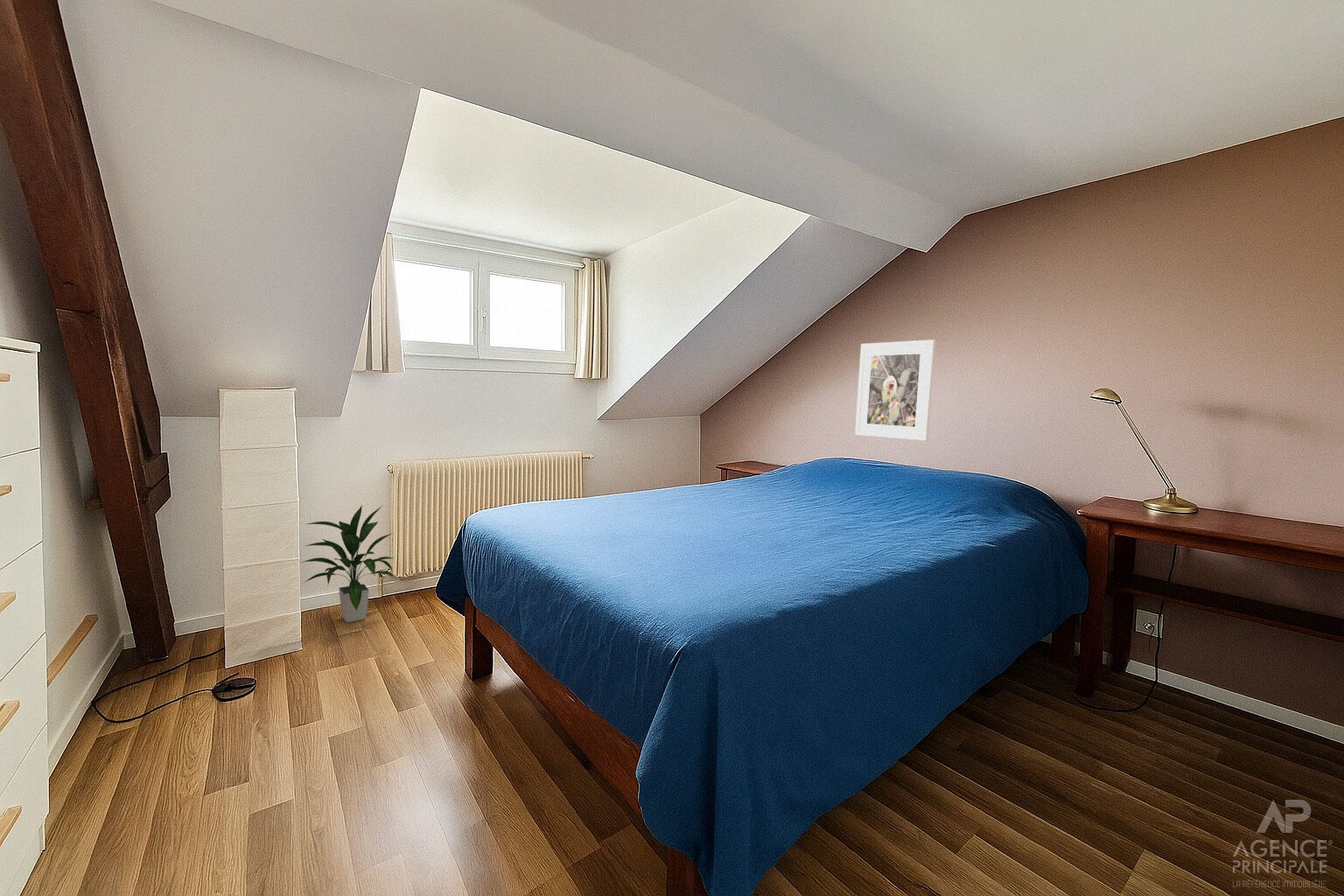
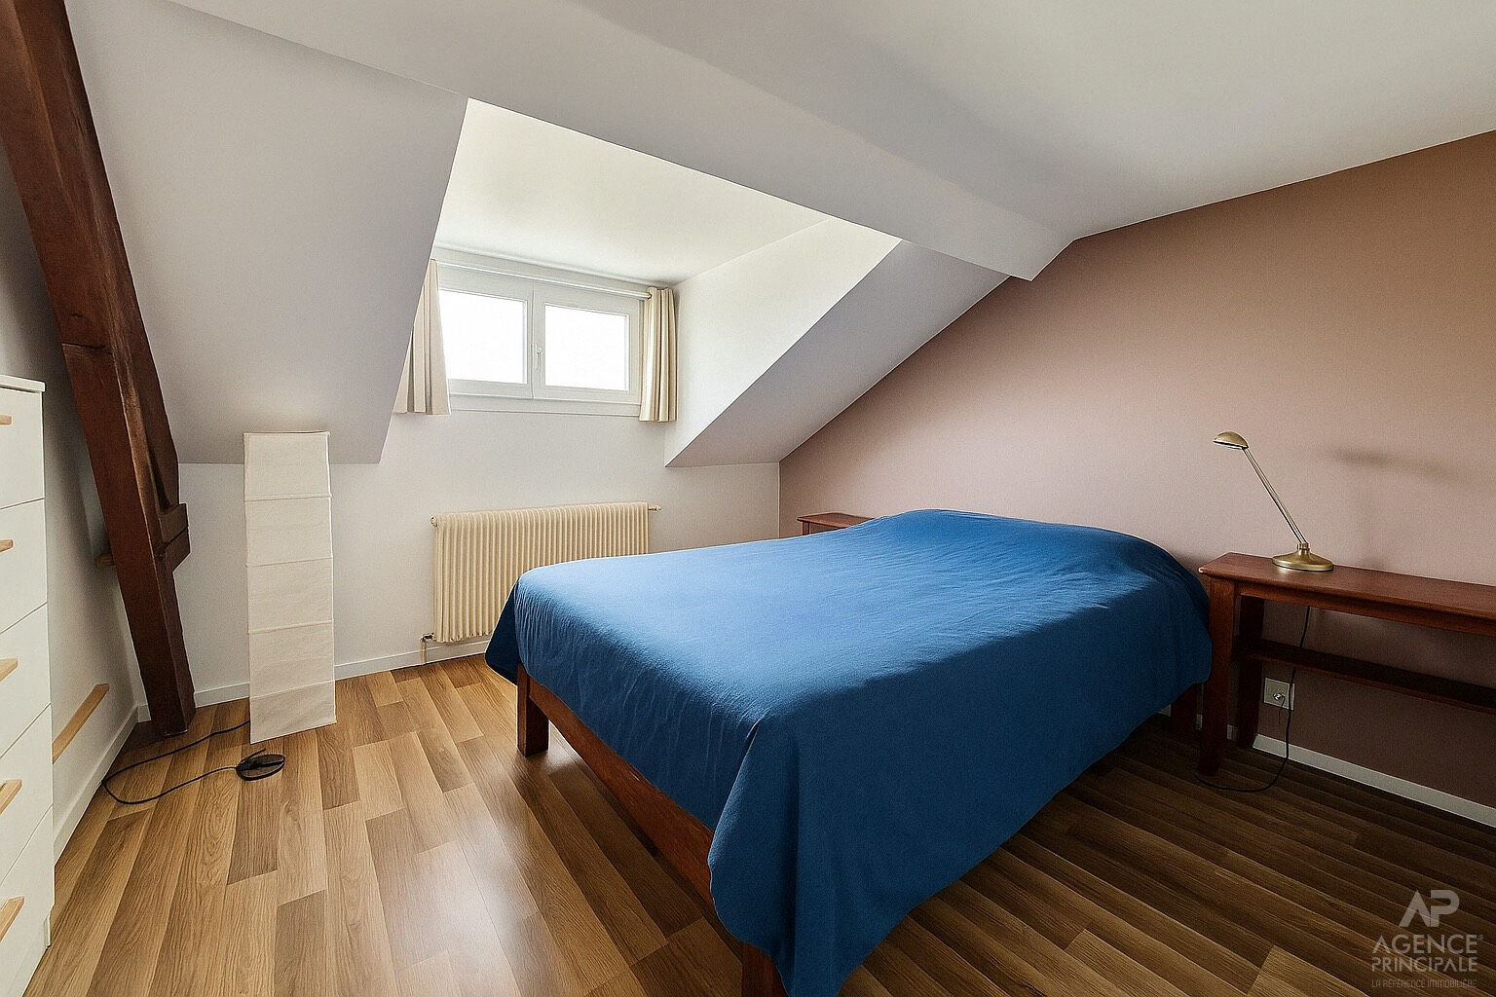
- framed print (892, 389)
- indoor plant (352, 564)
